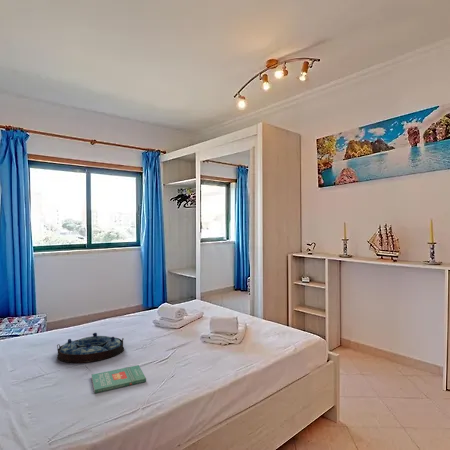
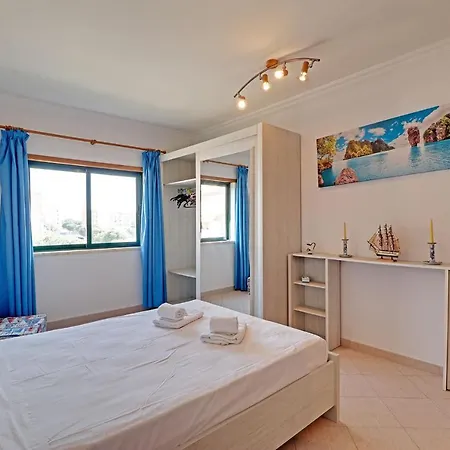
- serving tray (91, 344)
- book (118, 378)
